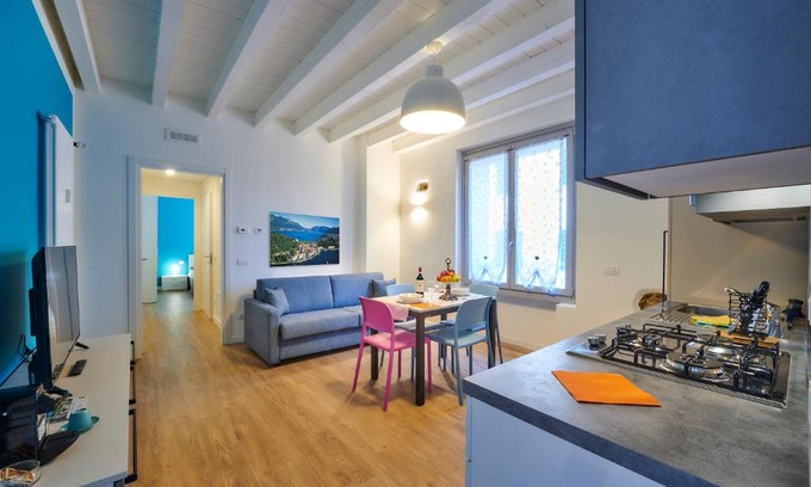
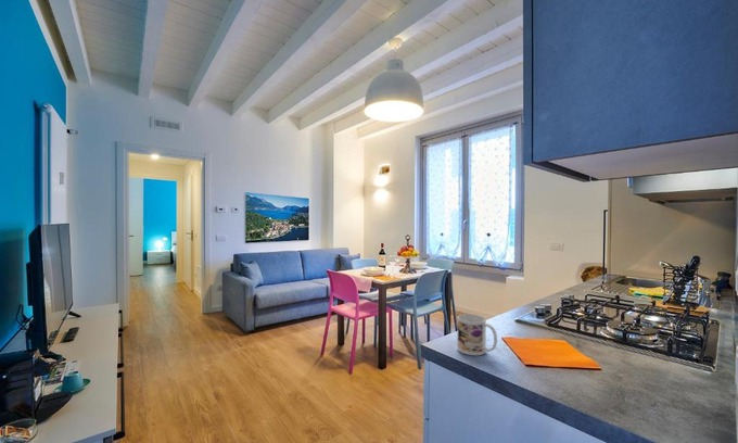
+ mug (476, 334)
